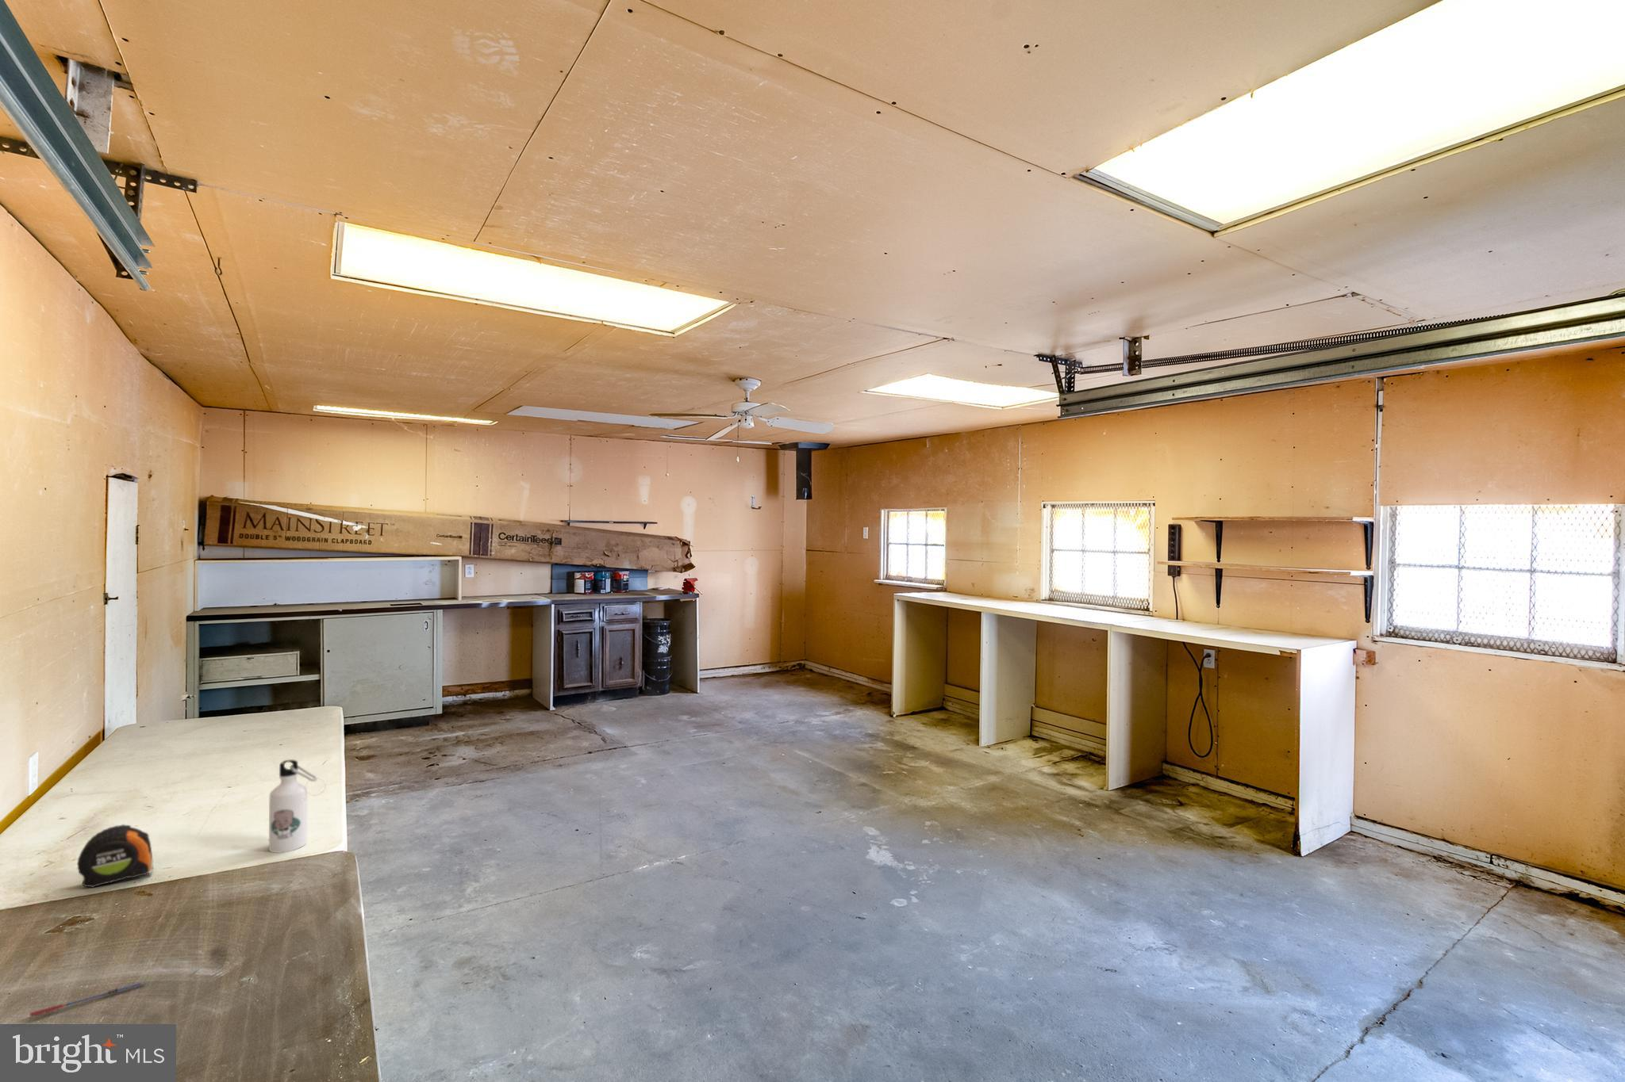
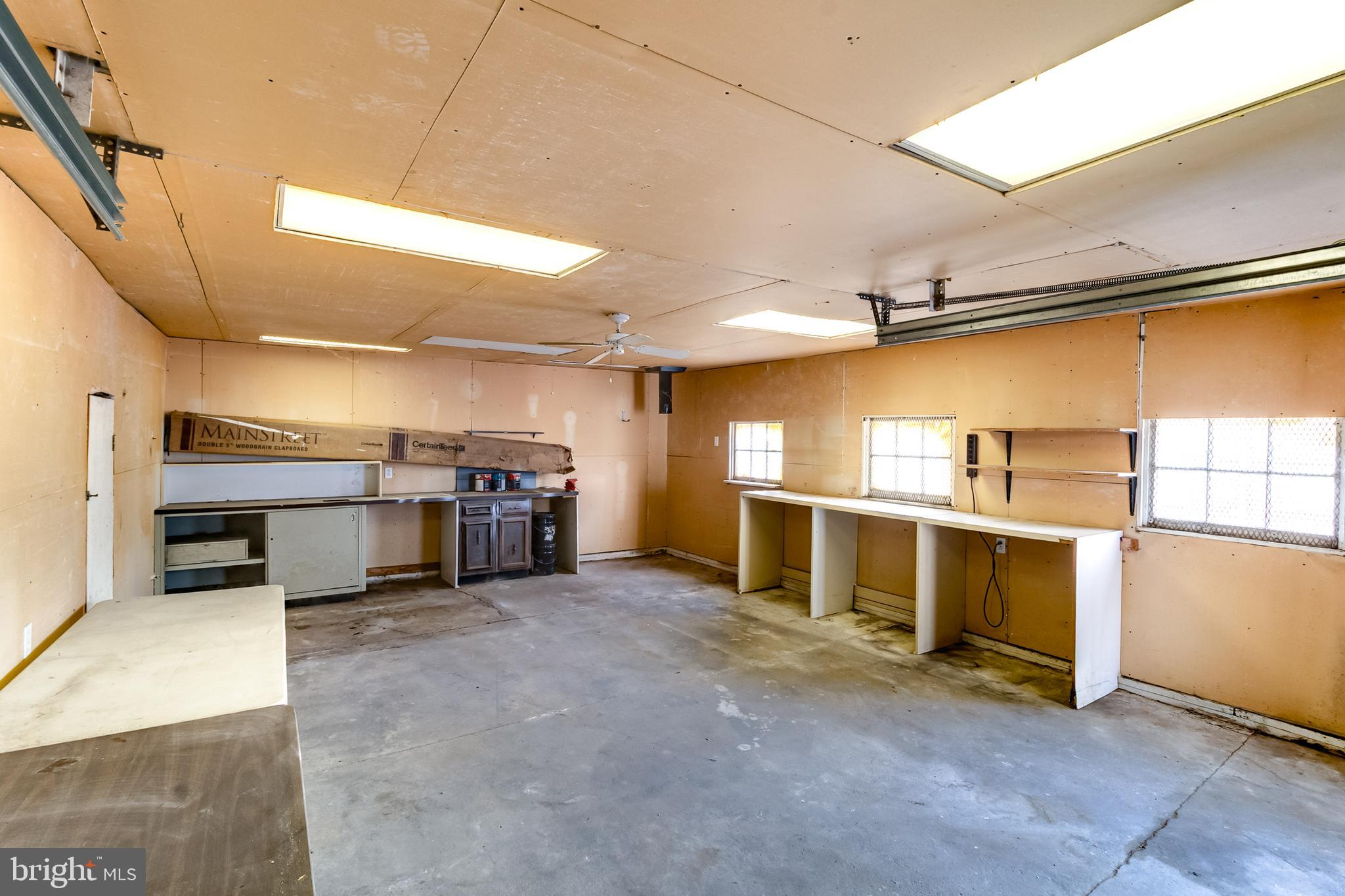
- pen (91, 997)
- water bottle (297, 802)
- tape measure (117, 853)
